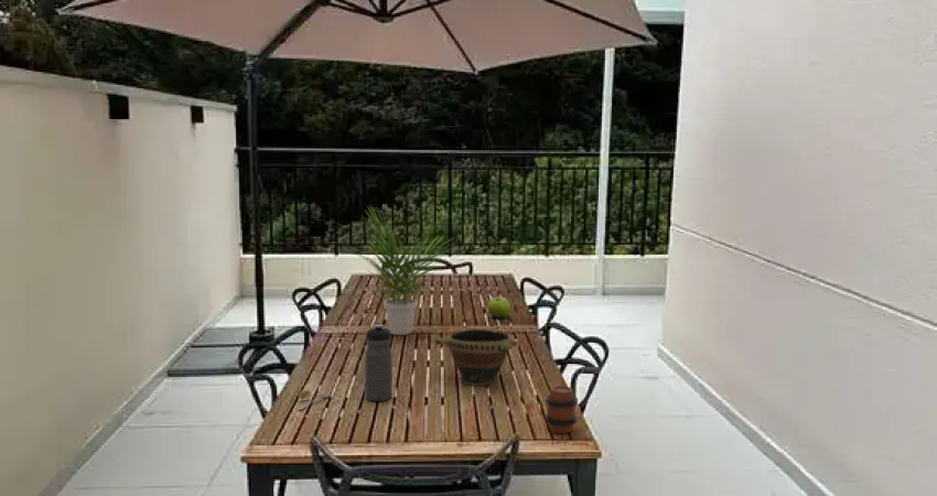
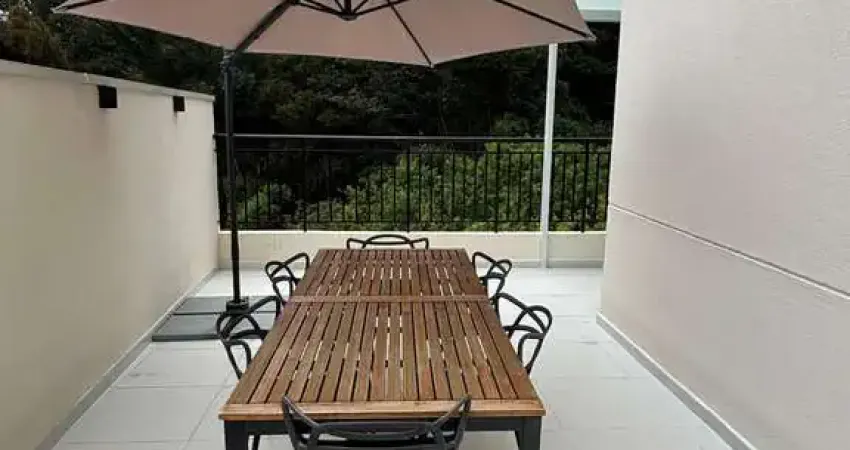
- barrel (561, 409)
- bowl (476, 357)
- potted plant (399, 270)
- water bottle (378, 360)
- fruit (498, 306)
- spoon (308, 396)
